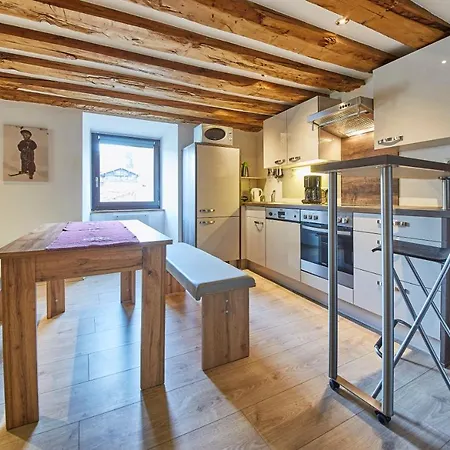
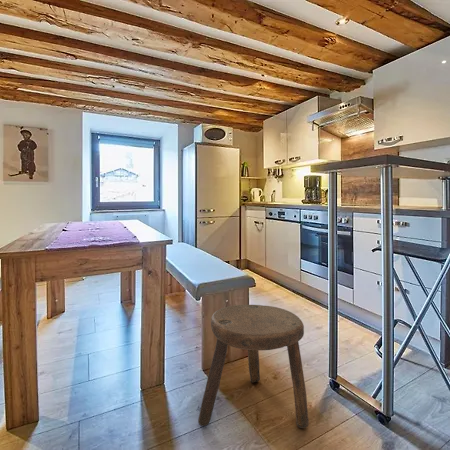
+ stool (248, 363)
